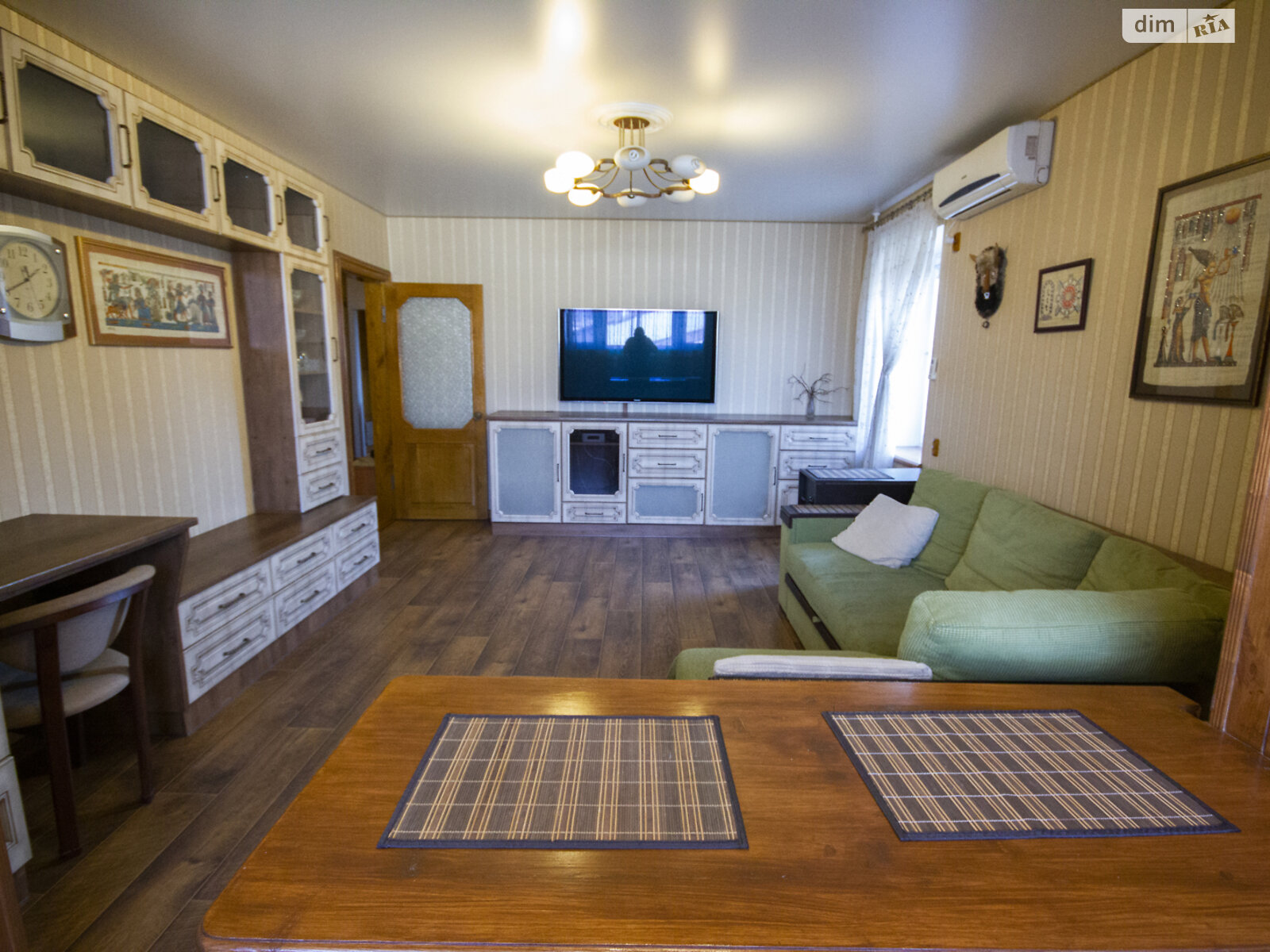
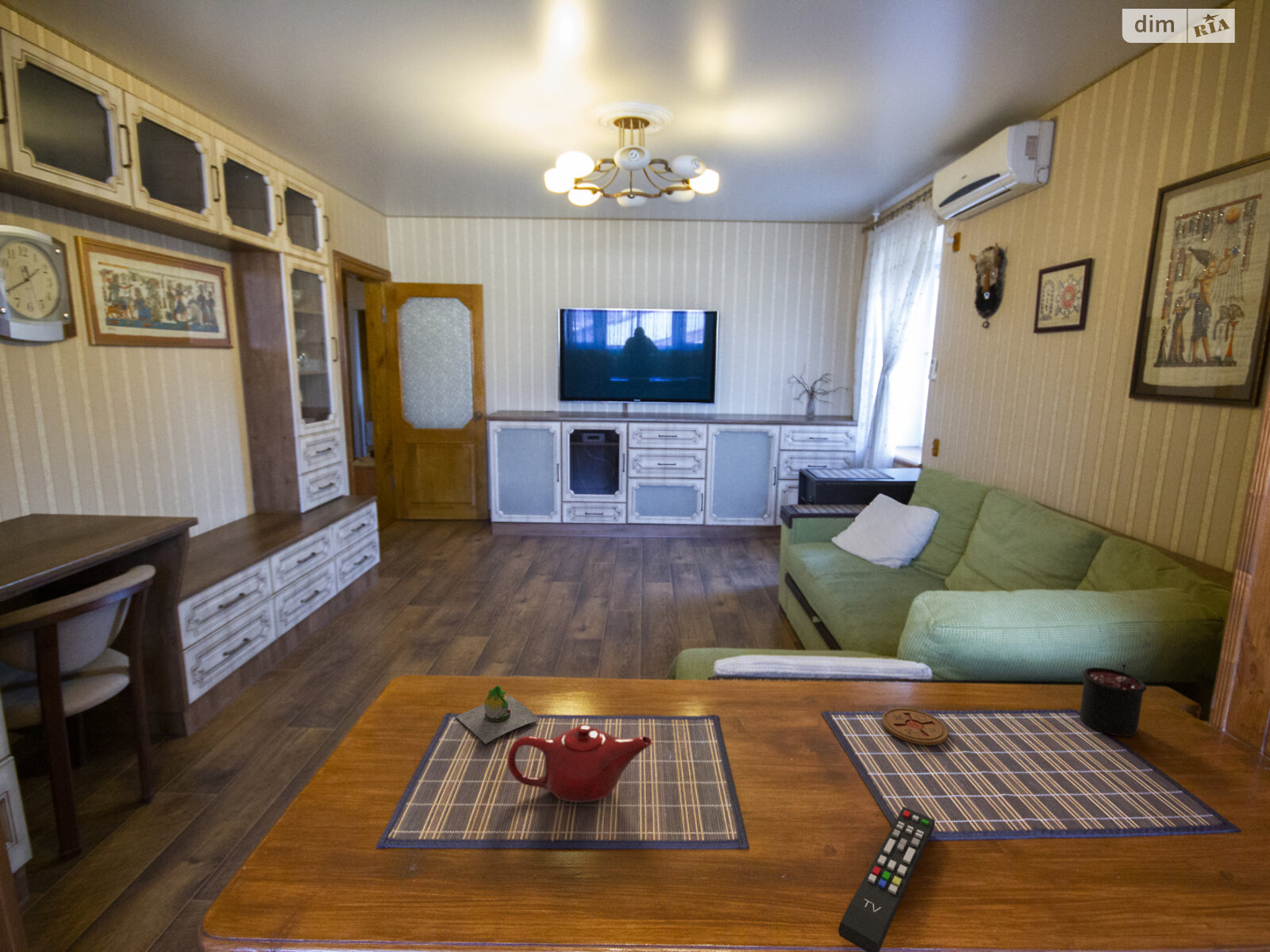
+ coaster (914, 726)
+ decorative egg (497, 701)
+ teapot (580, 758)
+ candle (1112, 690)
+ remote control (891, 871)
